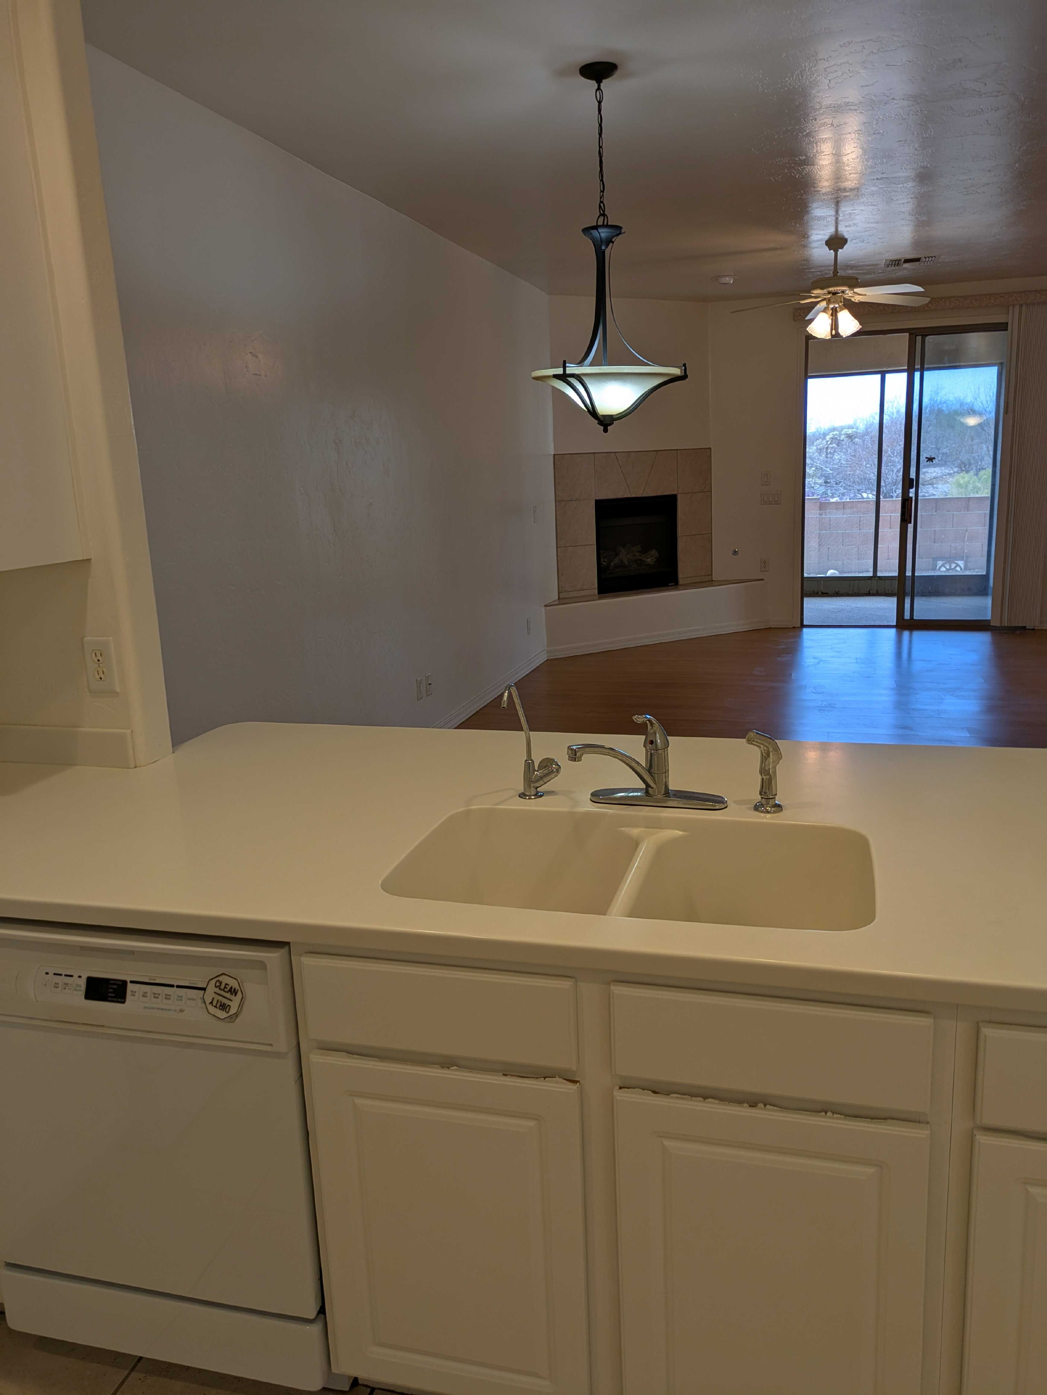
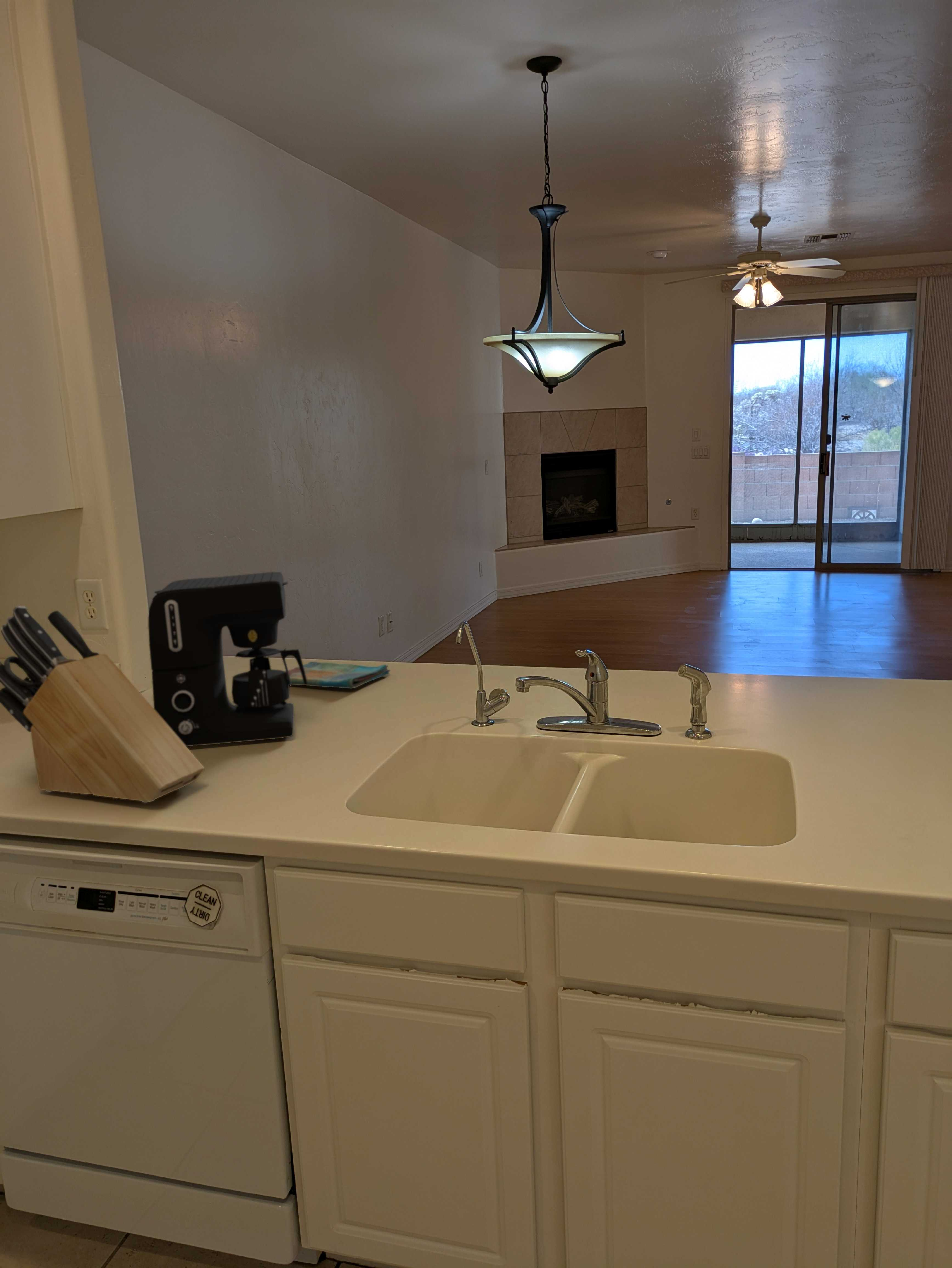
+ coffee maker (235, 656)
+ dish towel (330, 674)
+ knife block (91, 697)
